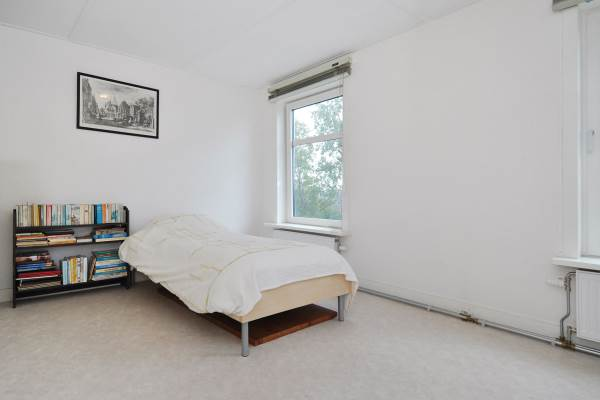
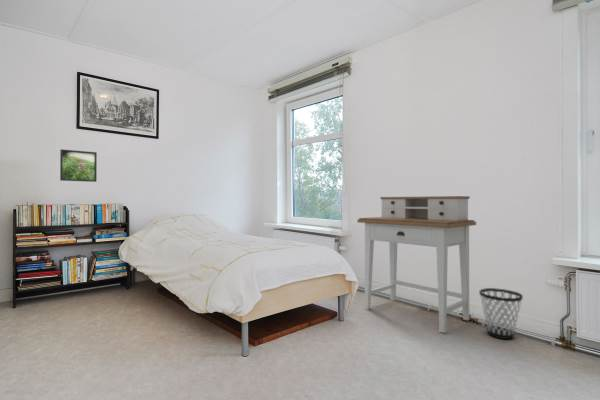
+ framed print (78, 166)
+ wastebasket (499, 314)
+ desk (413, 244)
